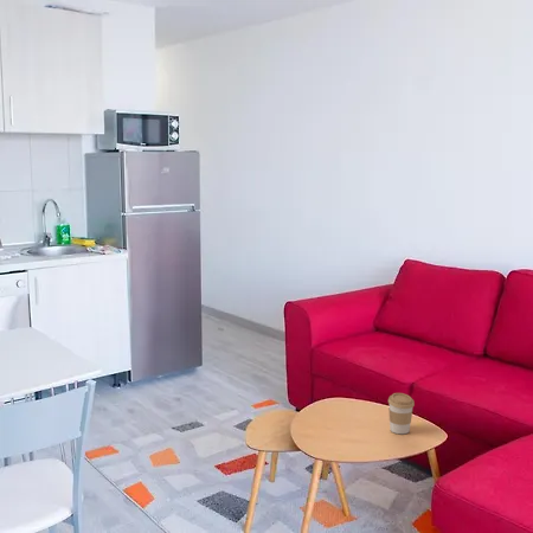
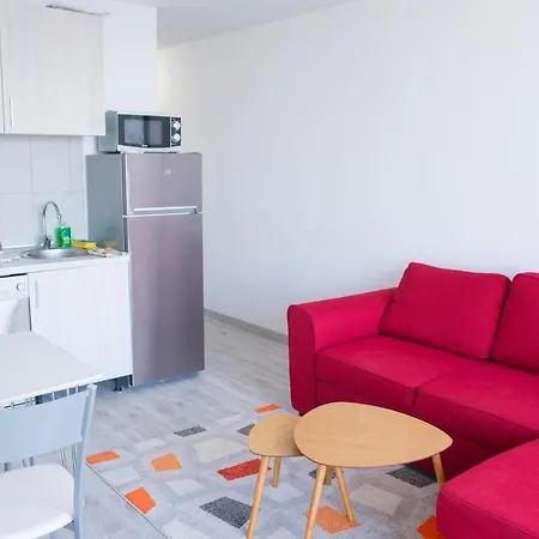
- coffee cup (400, 412)
